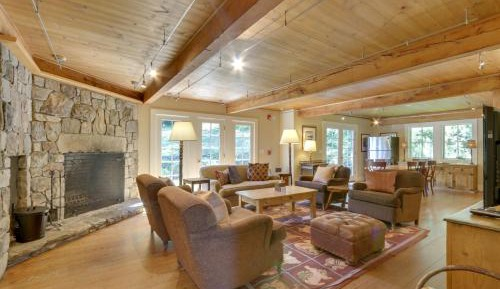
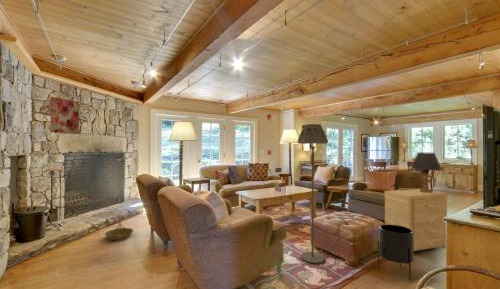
+ planter (396, 250)
+ wall art (65, 116)
+ table lamp (426, 172)
+ side table (417, 219)
+ floor lamp (312, 191)
+ basket (119, 225)
